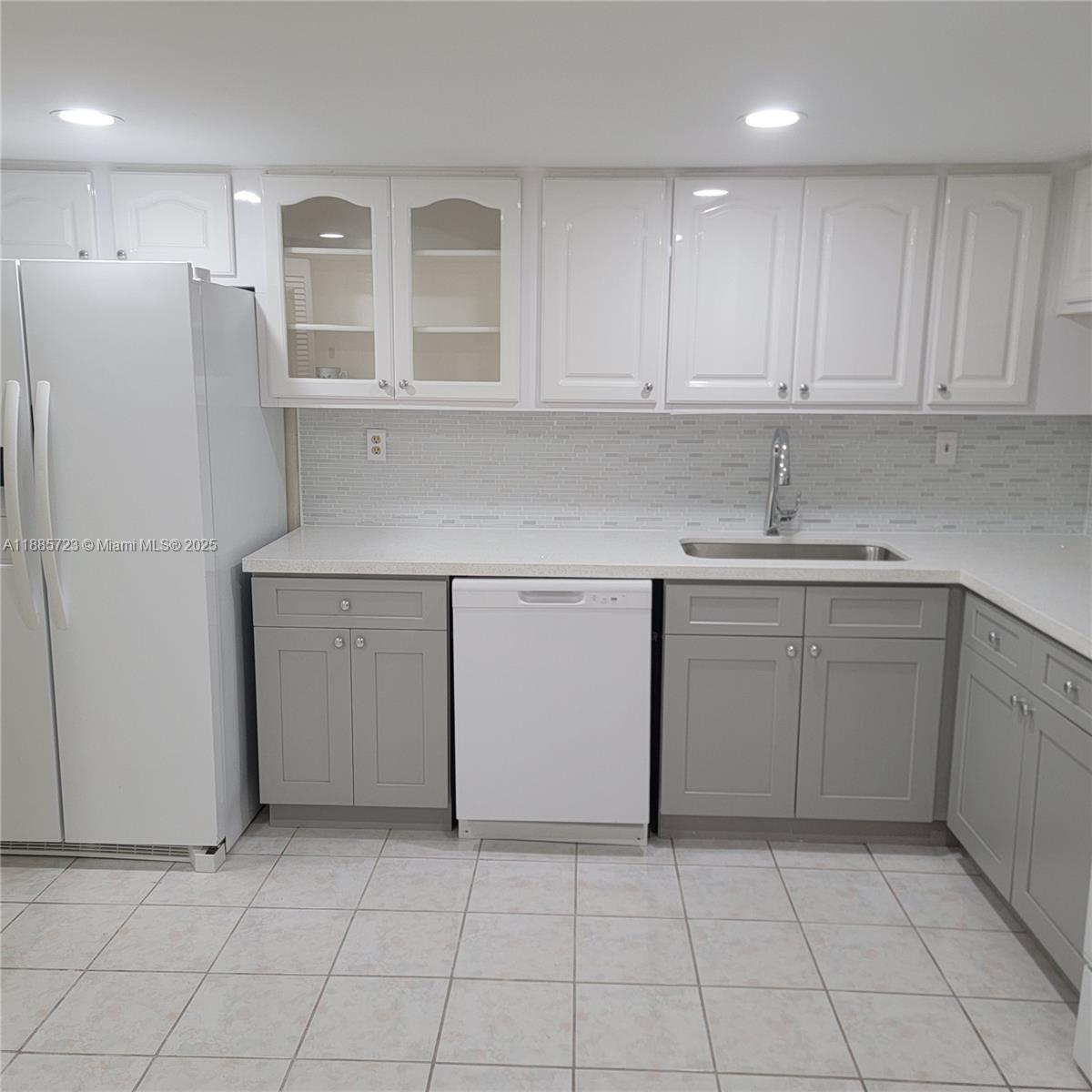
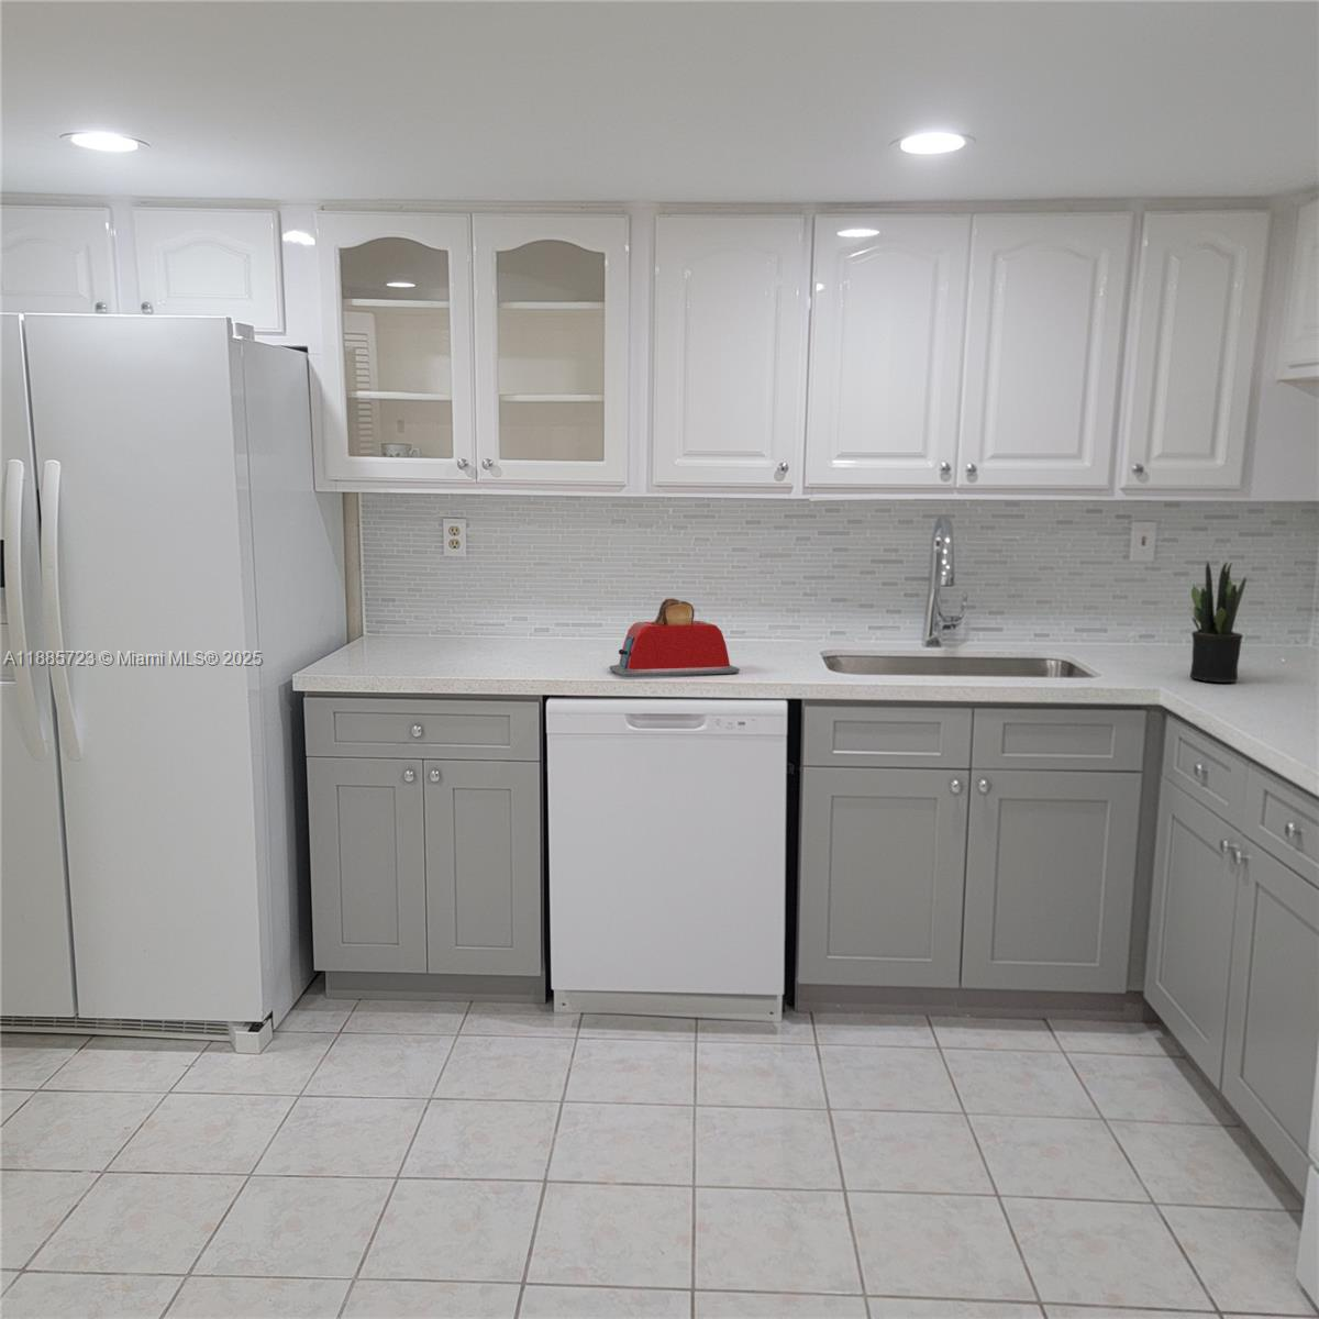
+ toaster (675, 635)
+ potted plant (1215, 620)
